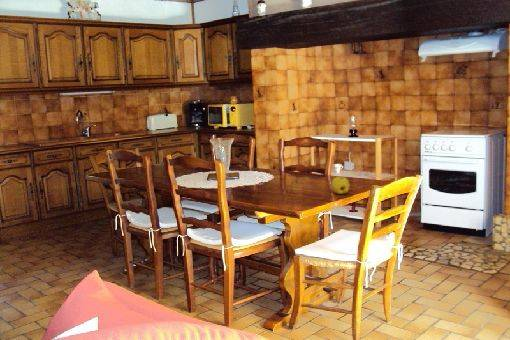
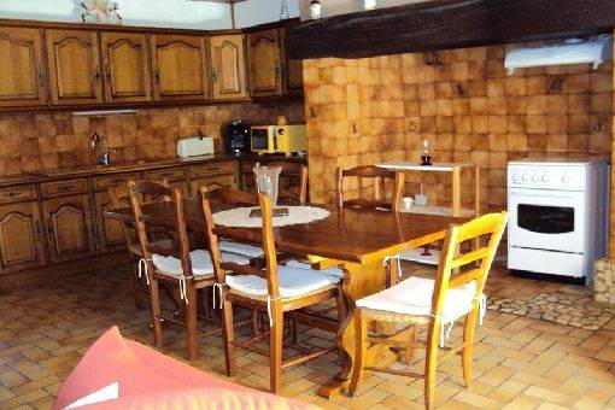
- fruit (340, 184)
